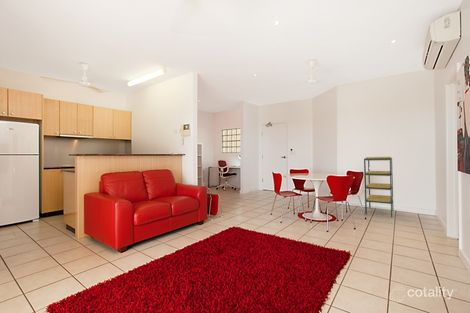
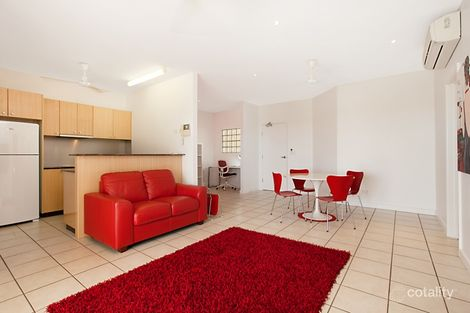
- shelving unit (379, 184)
